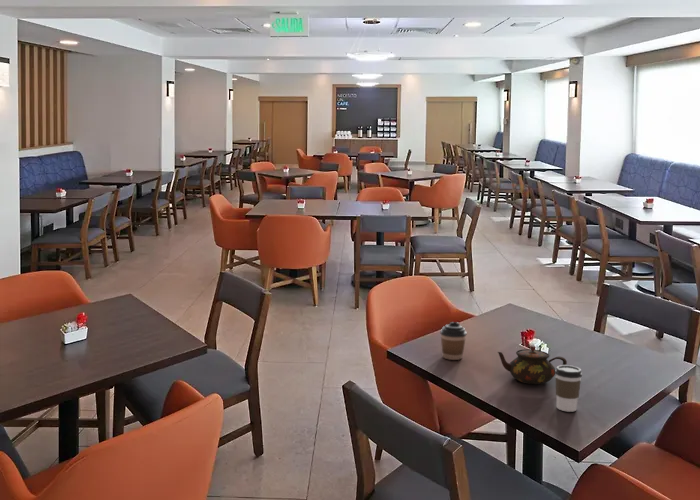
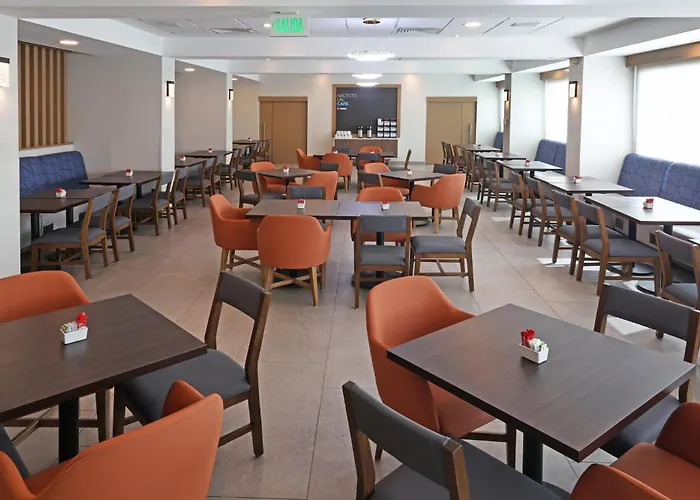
- coffee cup (453, 340)
- coffee cup (567, 388)
- teapot (531, 363)
